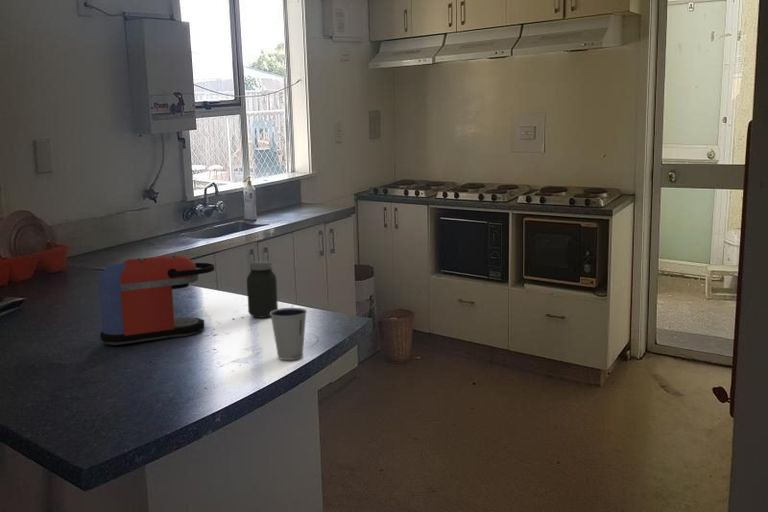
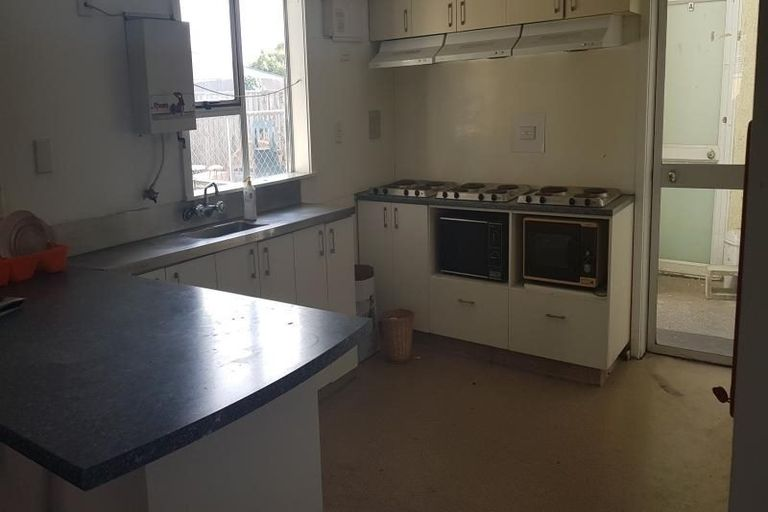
- dixie cup (289, 334)
- jar (262, 289)
- coffee maker (158, 296)
